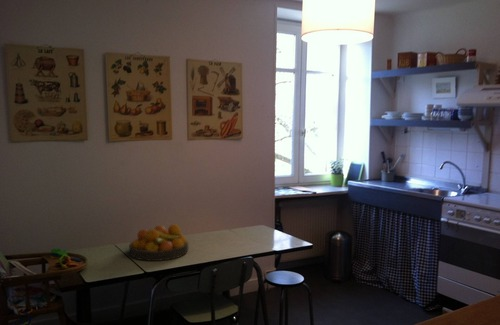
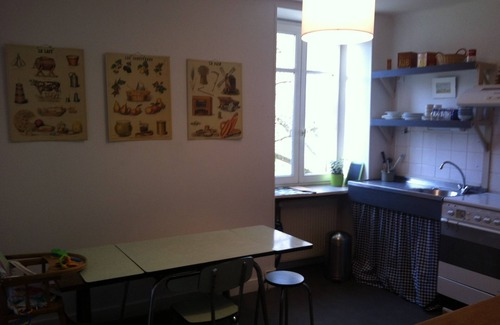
- fruit bowl (159, 239)
